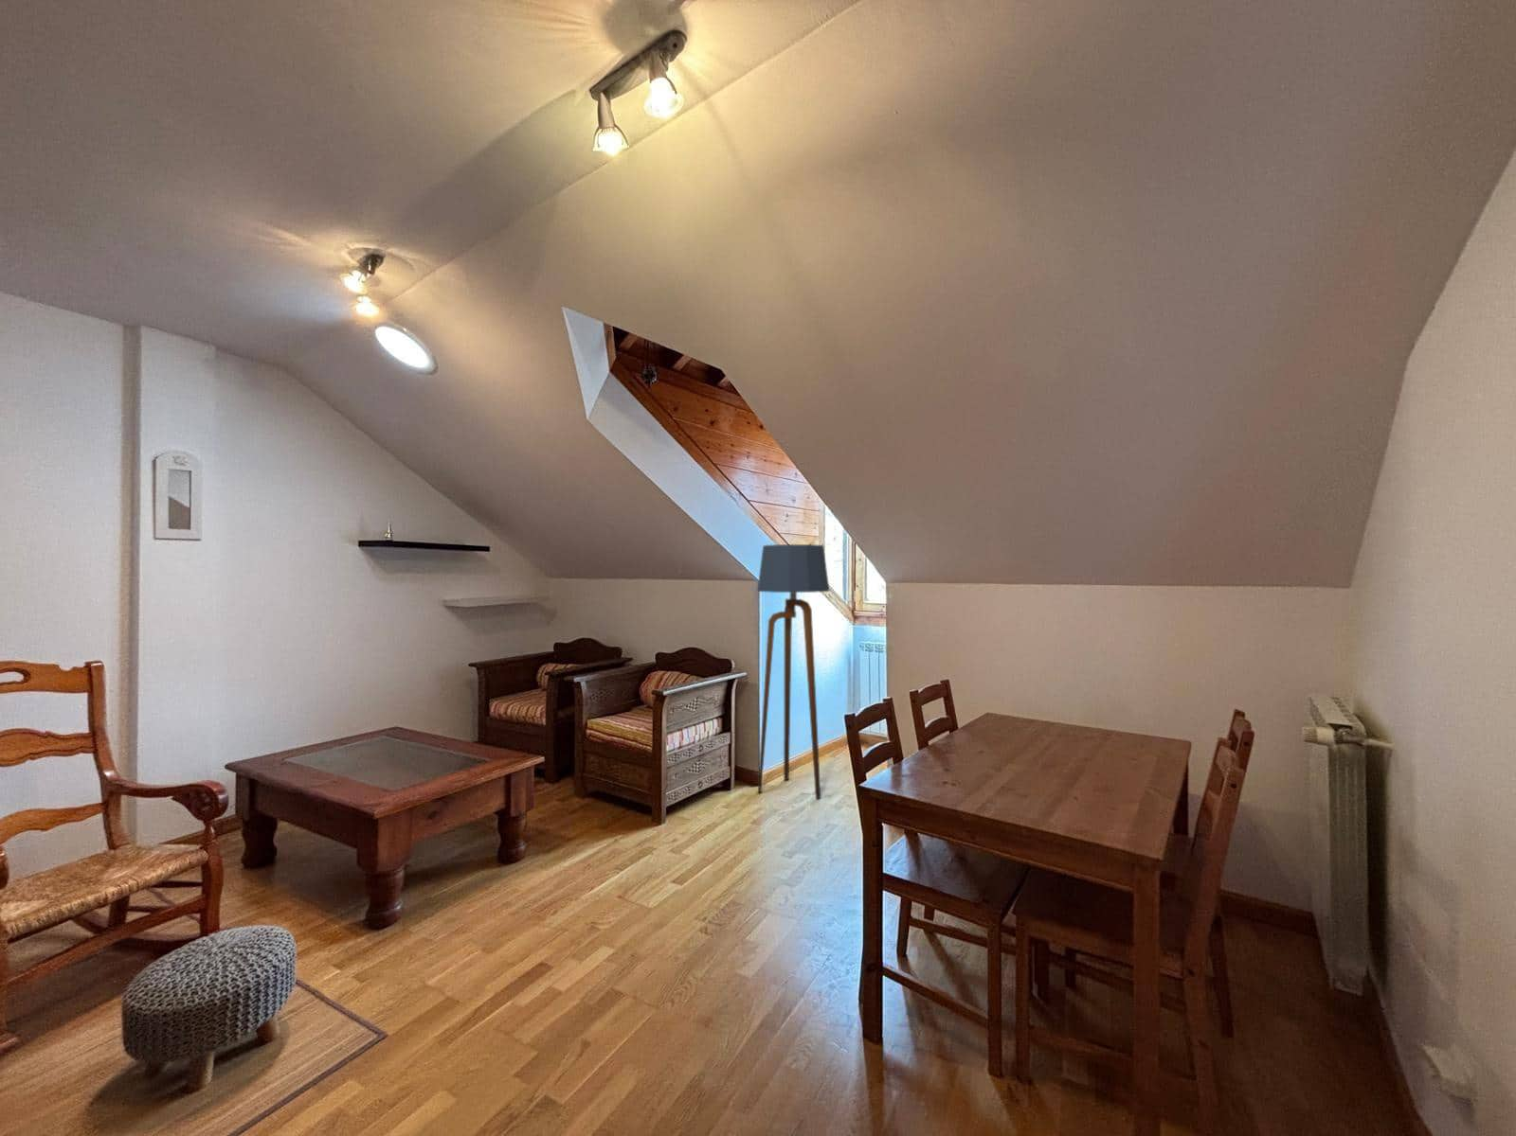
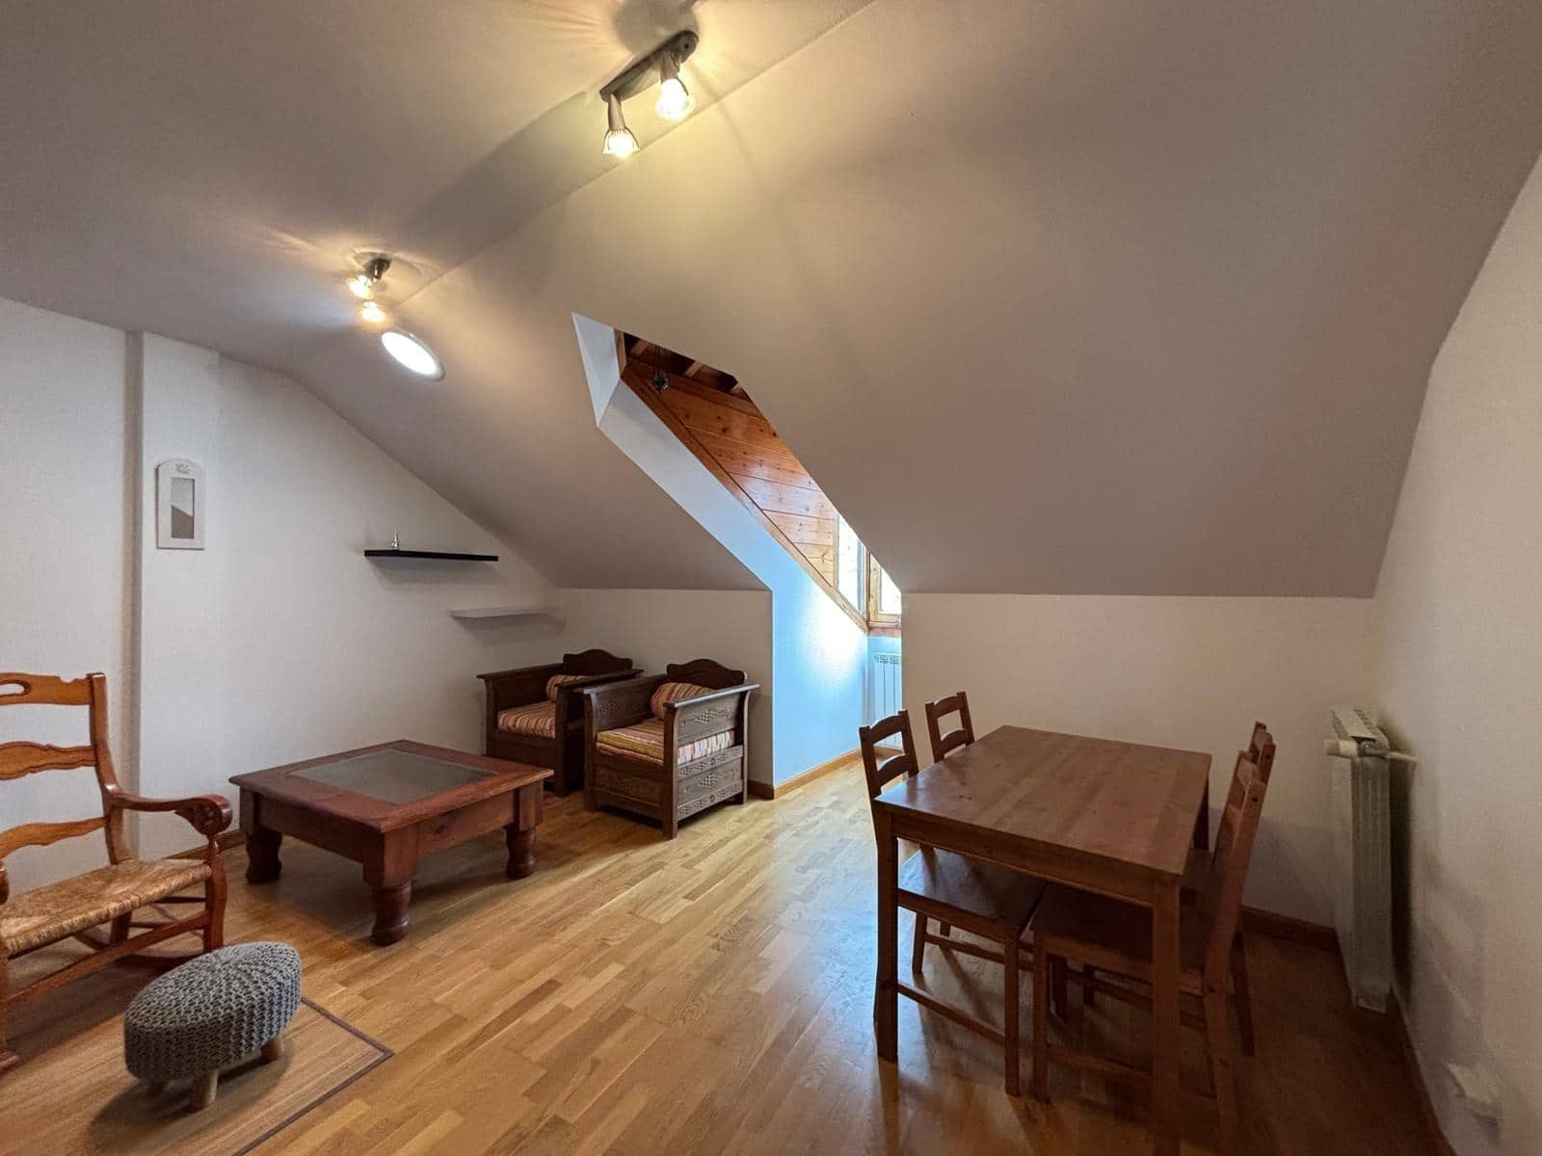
- floor lamp (790, 668)
